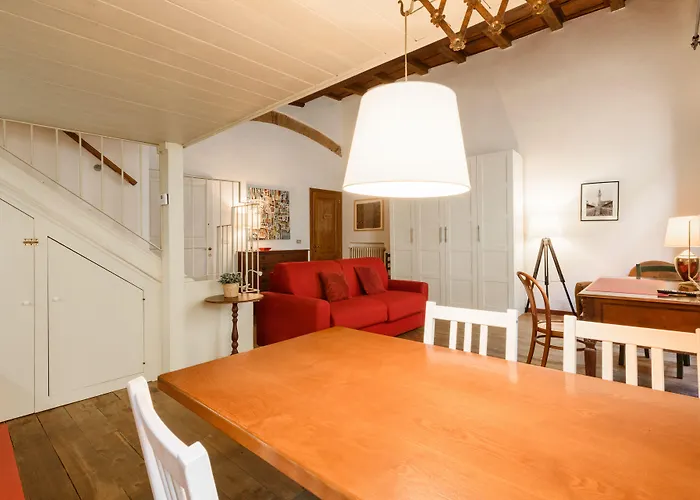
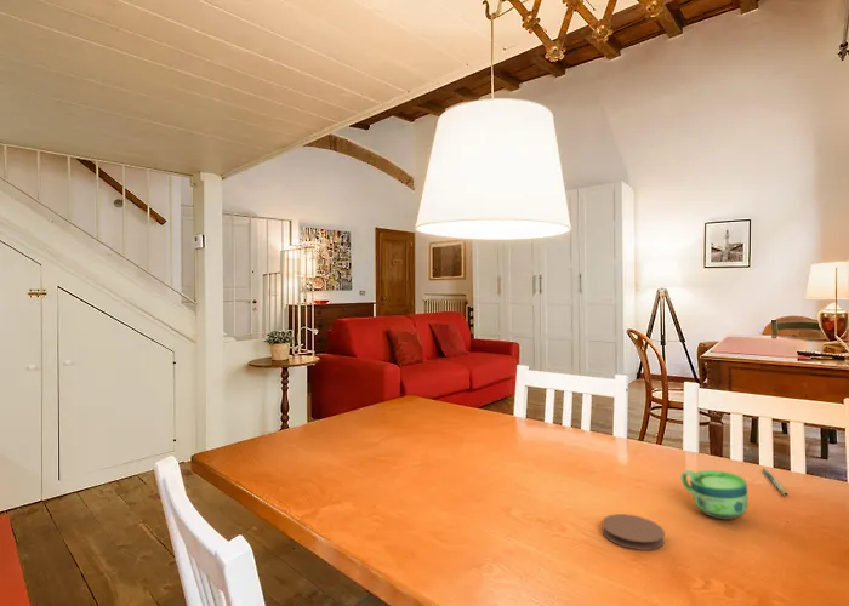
+ cup (710, 492)
+ pen (774, 481)
+ coaster (632, 531)
